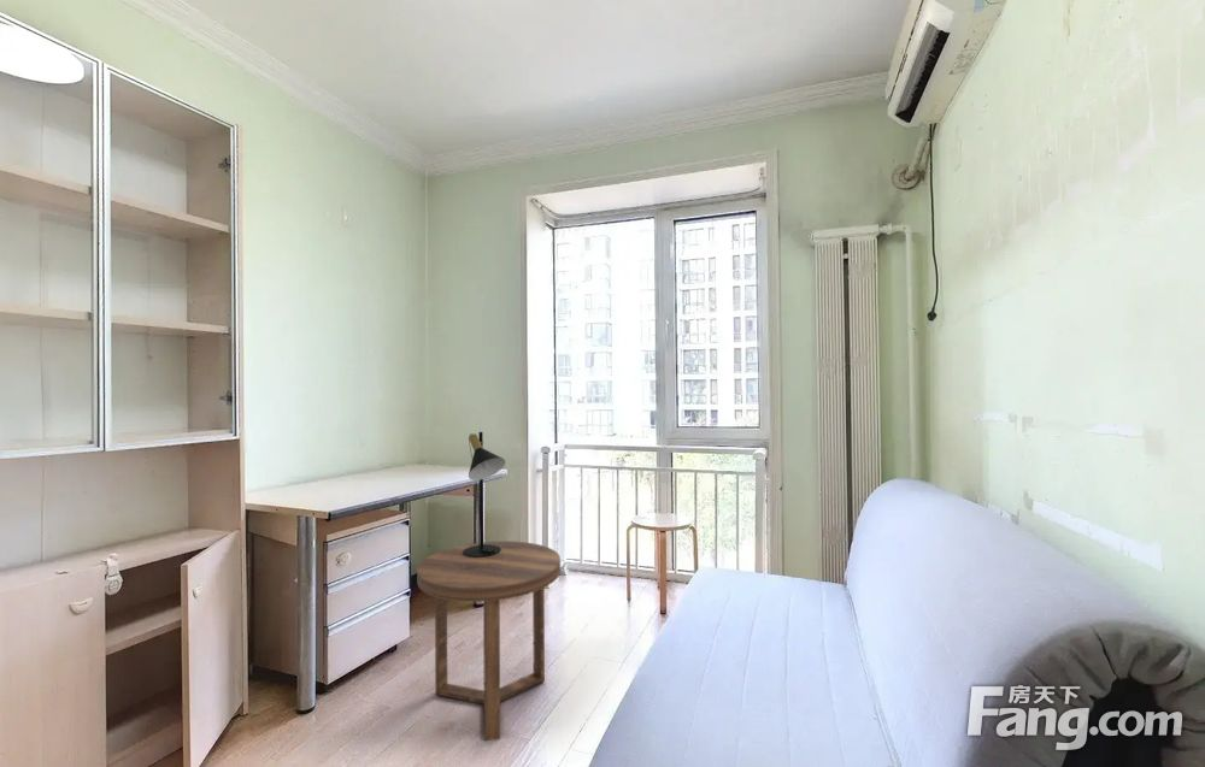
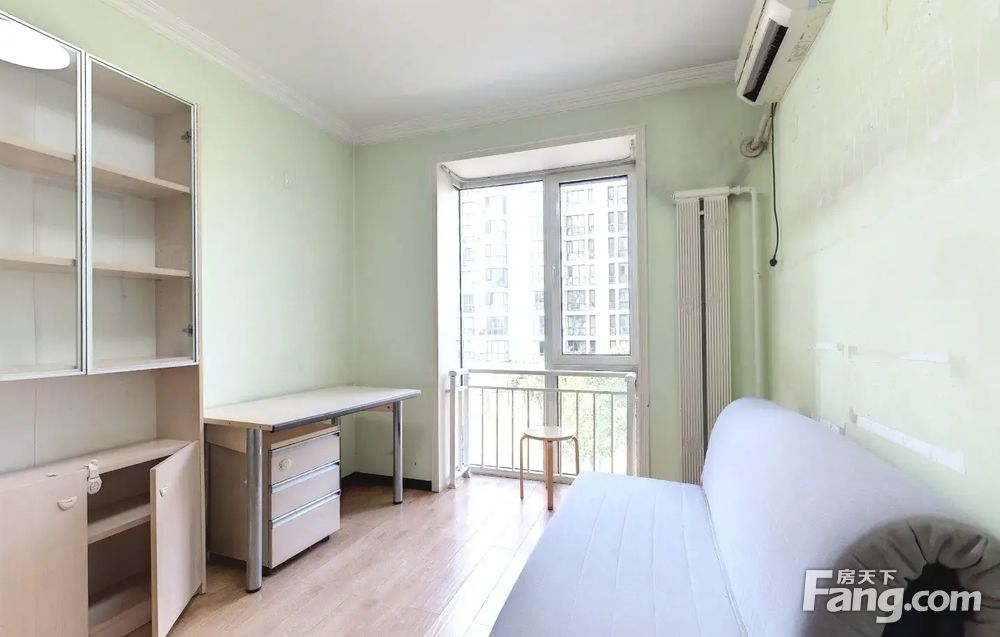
- table lamp (482, 492)
- side table (490, 631)
